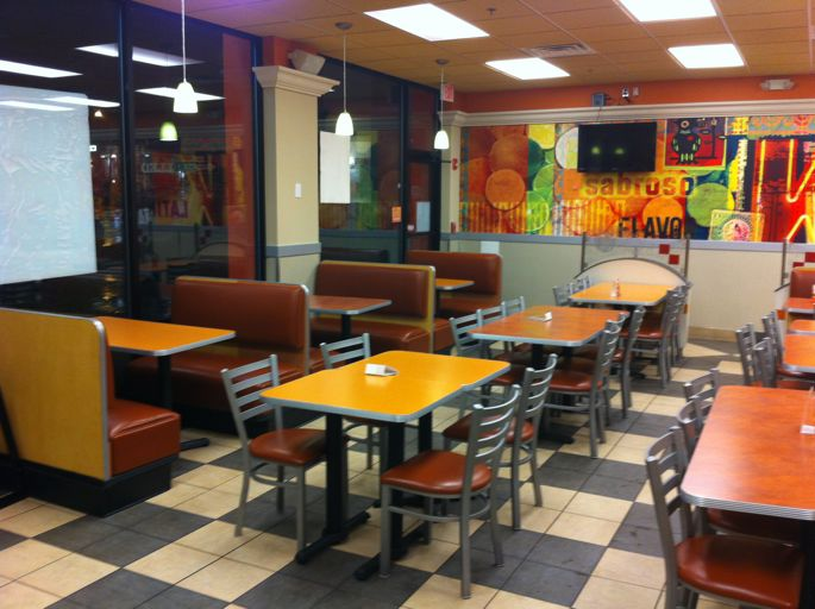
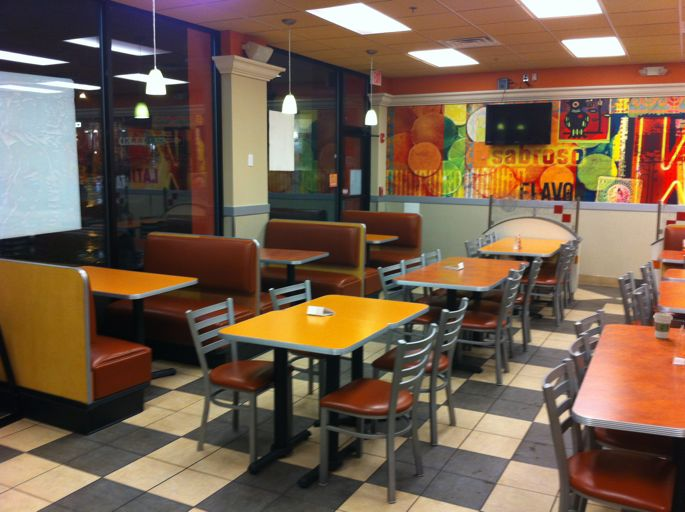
+ coffee cup (662, 325)
